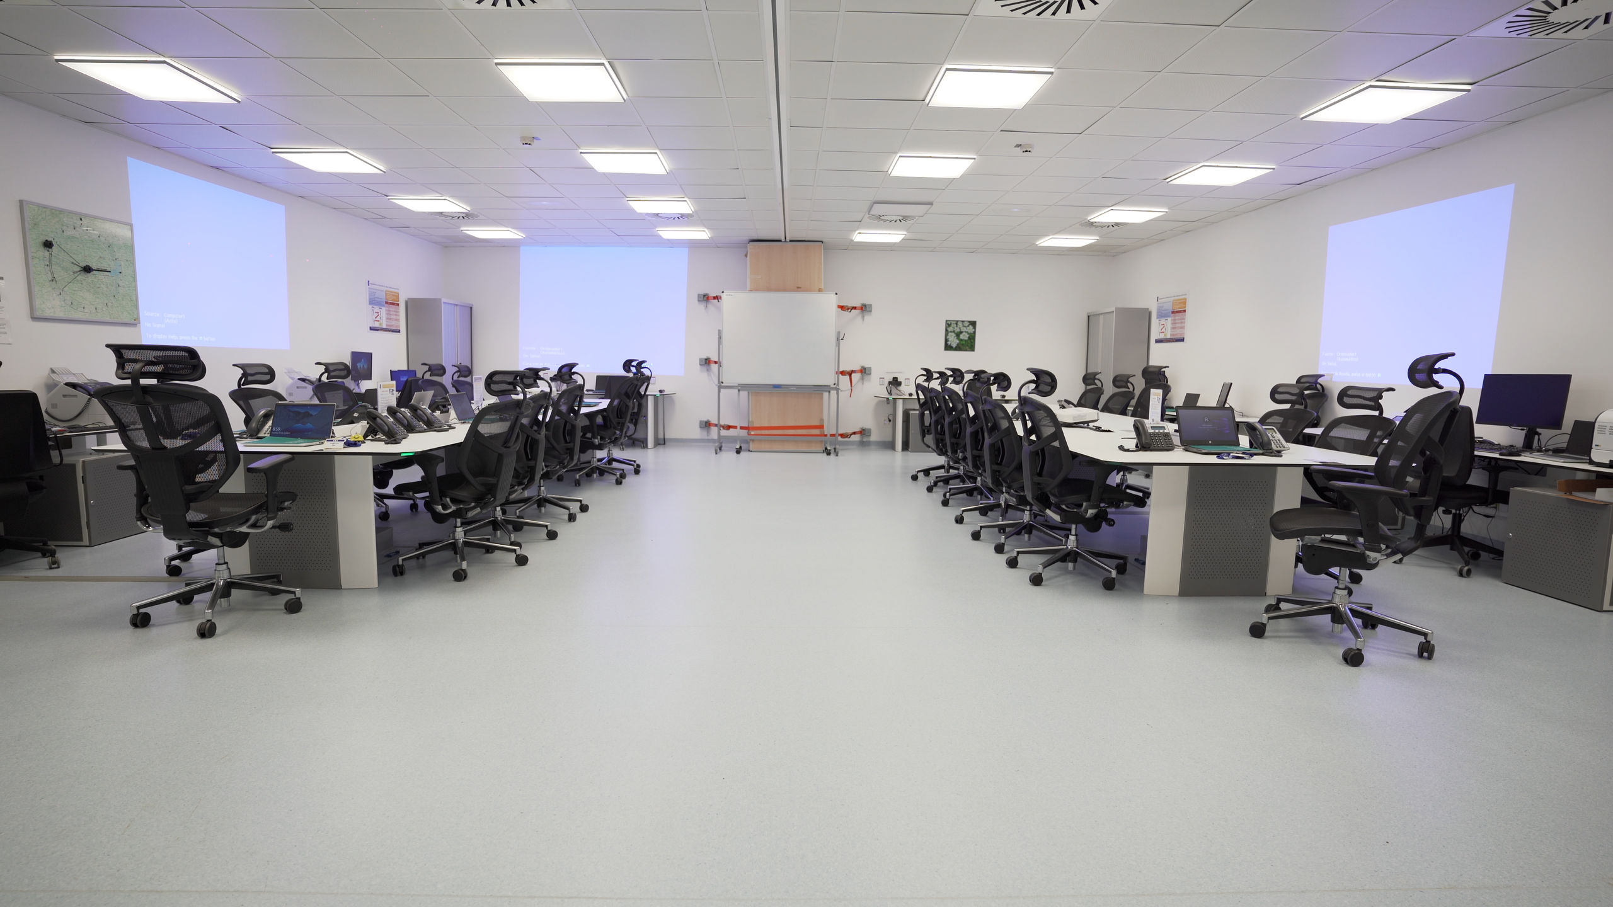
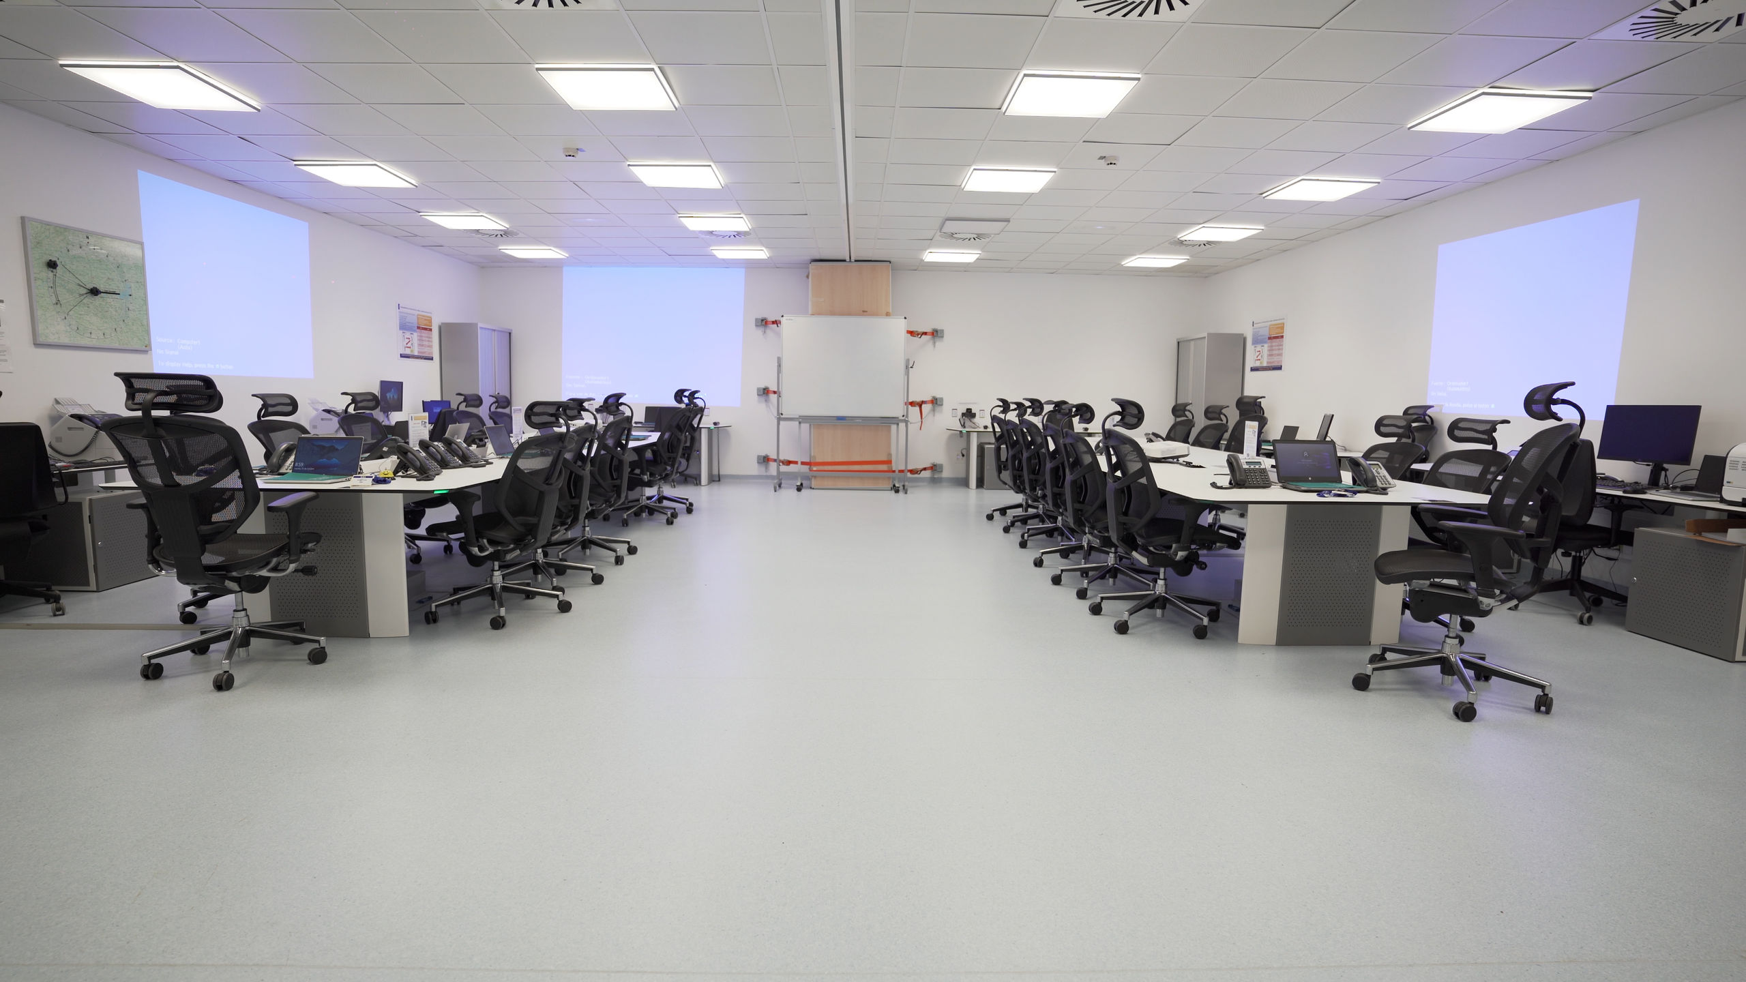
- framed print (959, 336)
